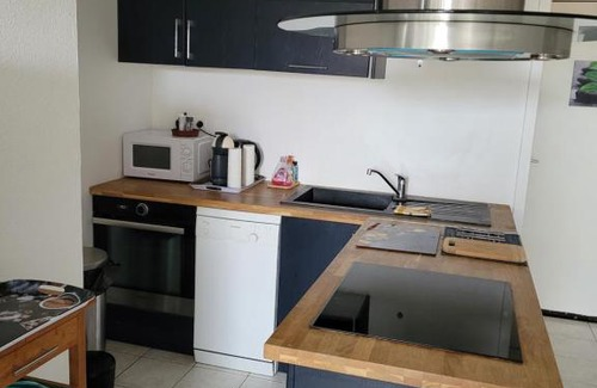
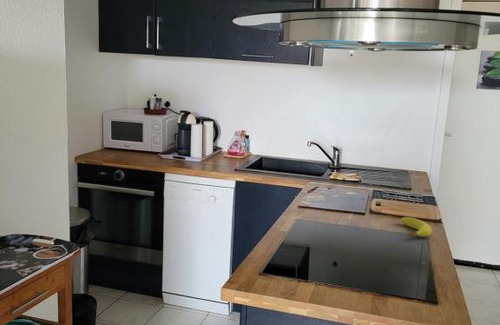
+ fruit (413, 226)
